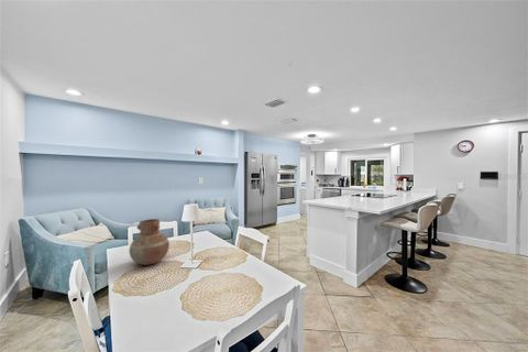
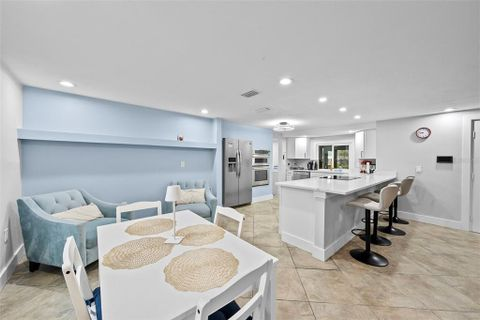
- vase (150, 241)
